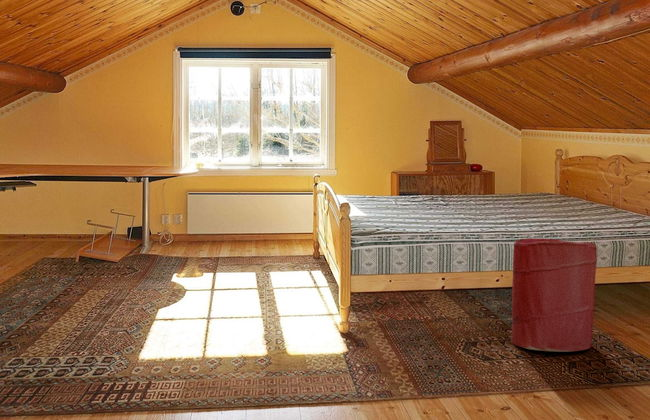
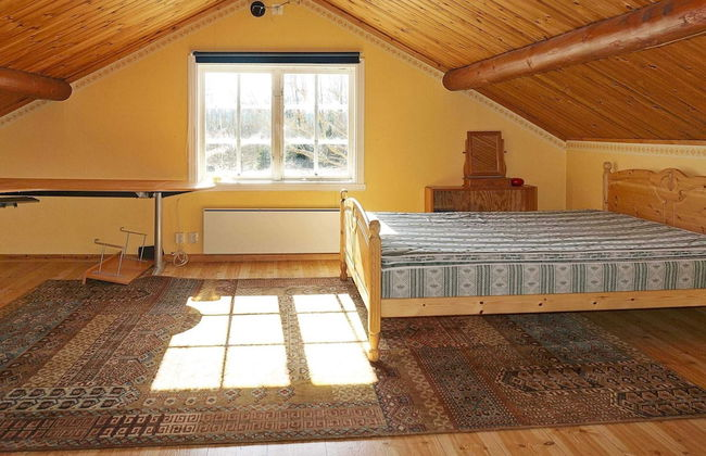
- laundry hamper (553, 291)
